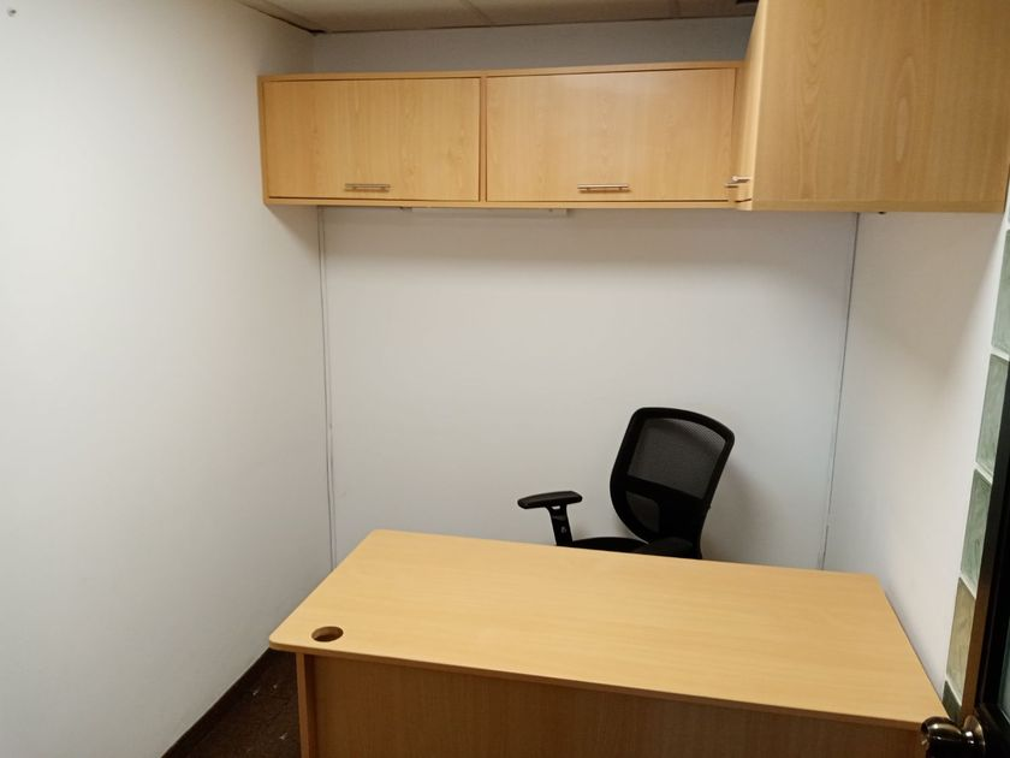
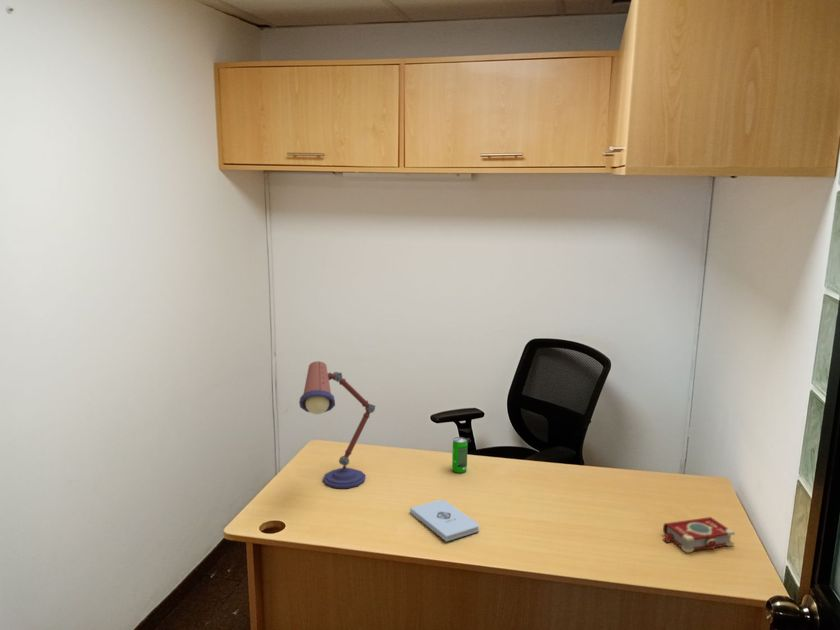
+ beverage can (459, 454)
+ notepad (444, 518)
+ book (696, 533)
+ desk lamp (329, 410)
